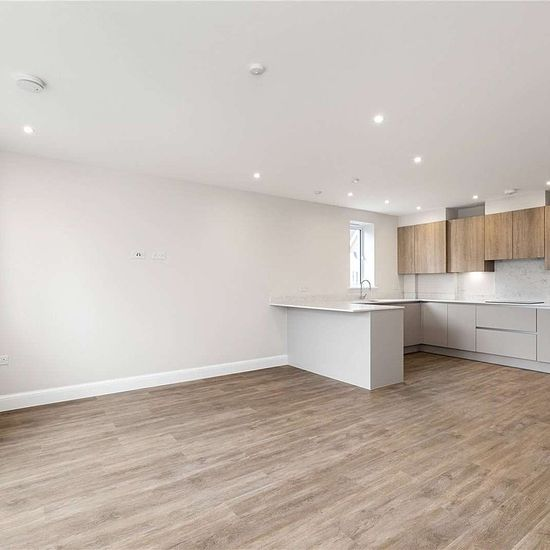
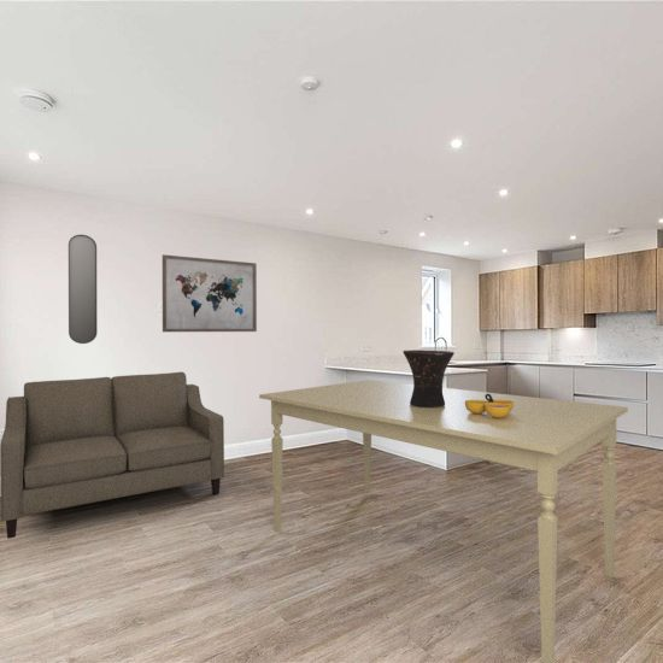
+ wall art (212, 295)
+ dining table (430, 447)
+ decorative bowl (493, 403)
+ home mirror (82, 289)
+ sofa (117, 438)
+ vase (428, 376)
